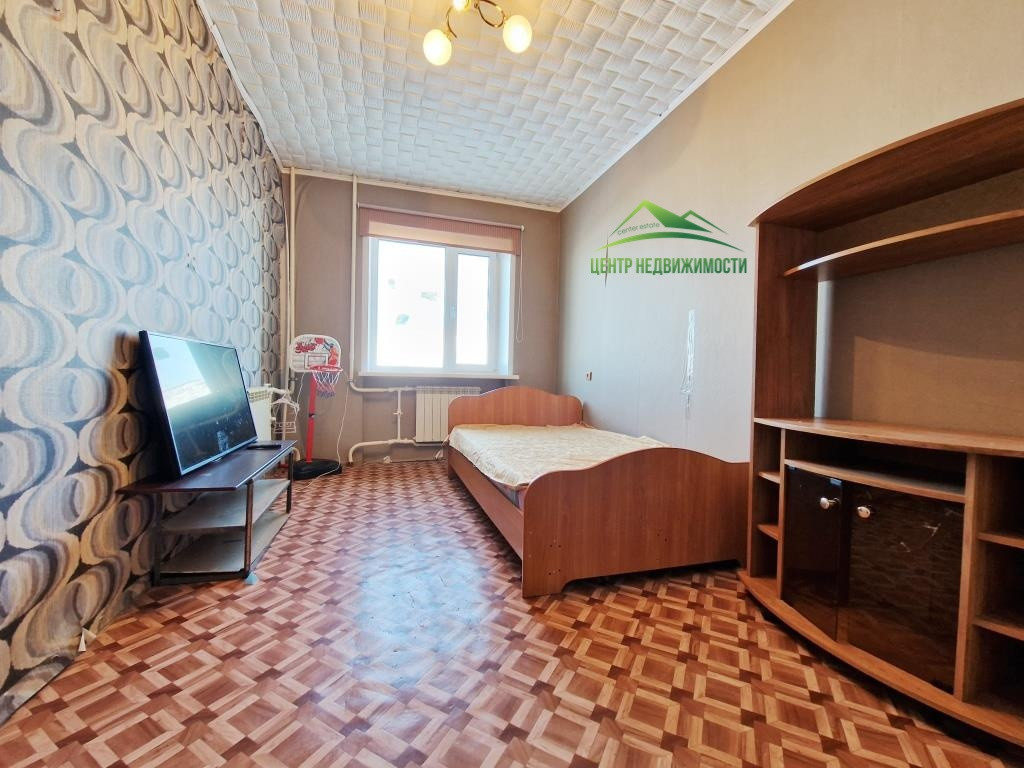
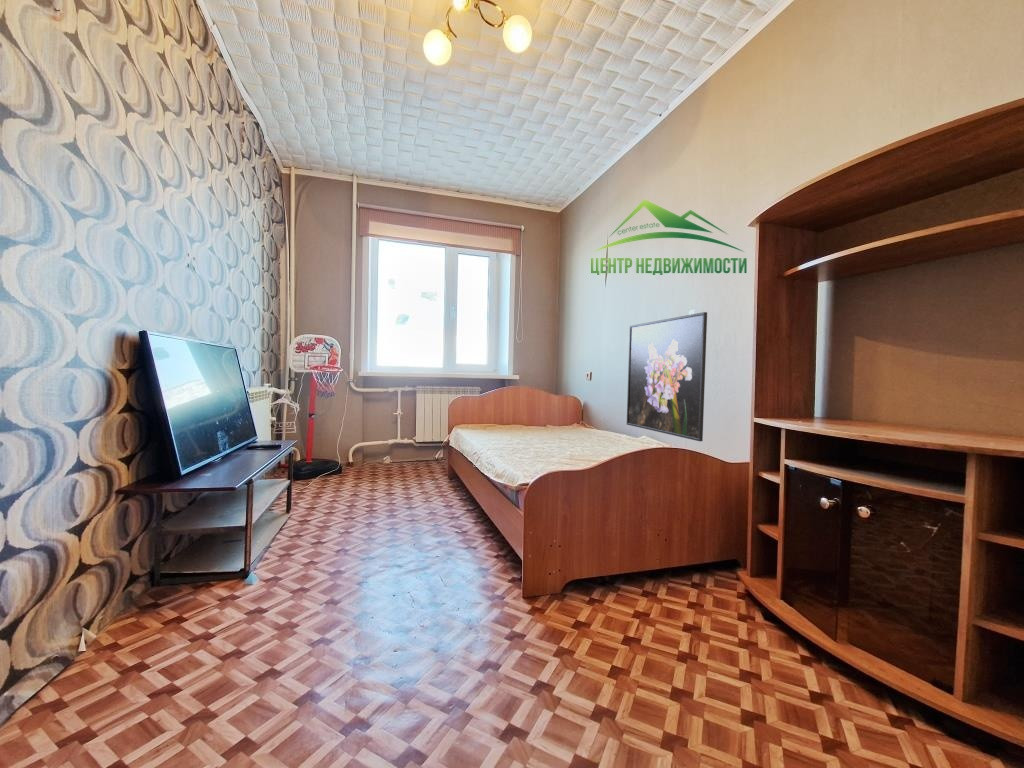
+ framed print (661, 376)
